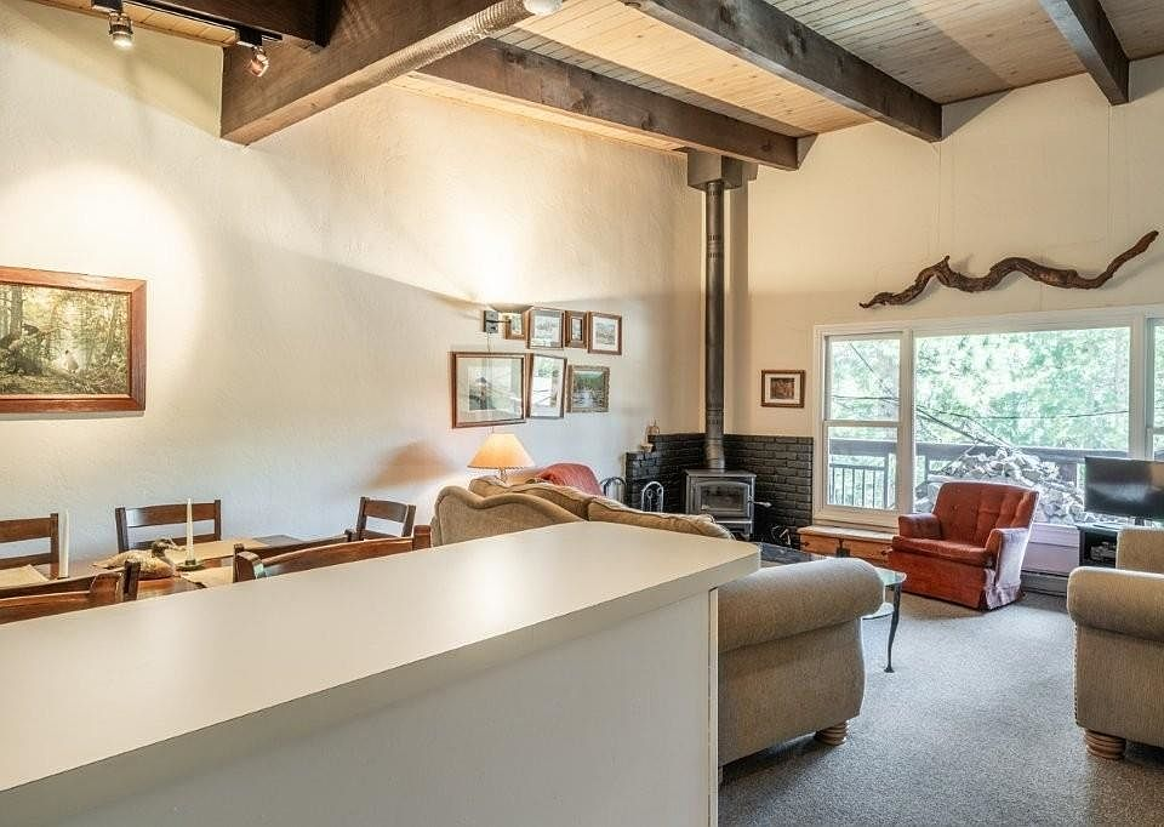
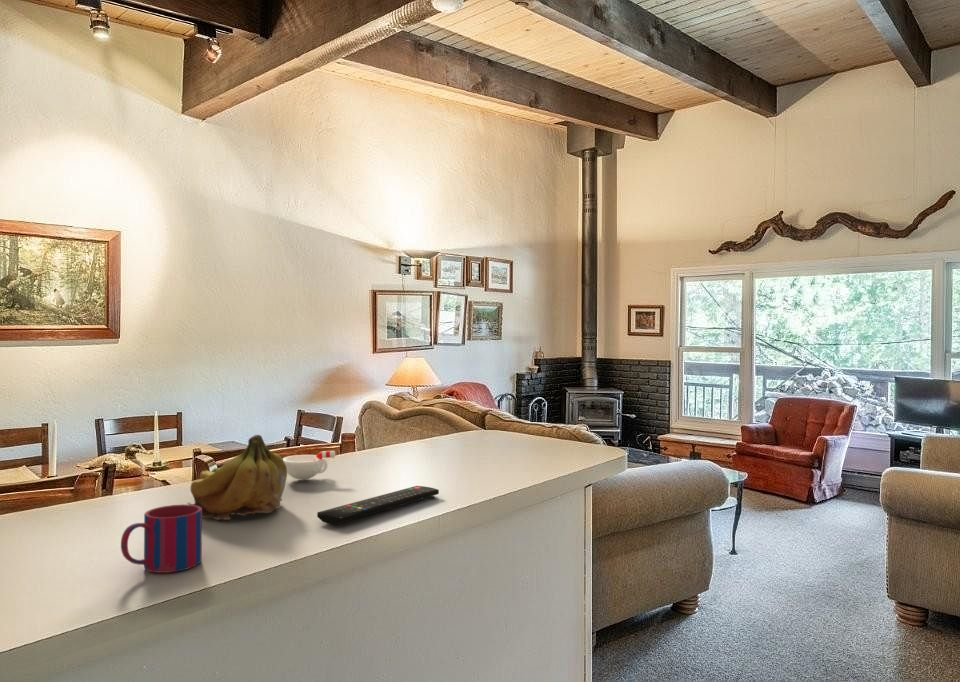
+ cup (307, 464)
+ fruit (235, 469)
+ mug (160, 540)
+ remote control (383, 503)
